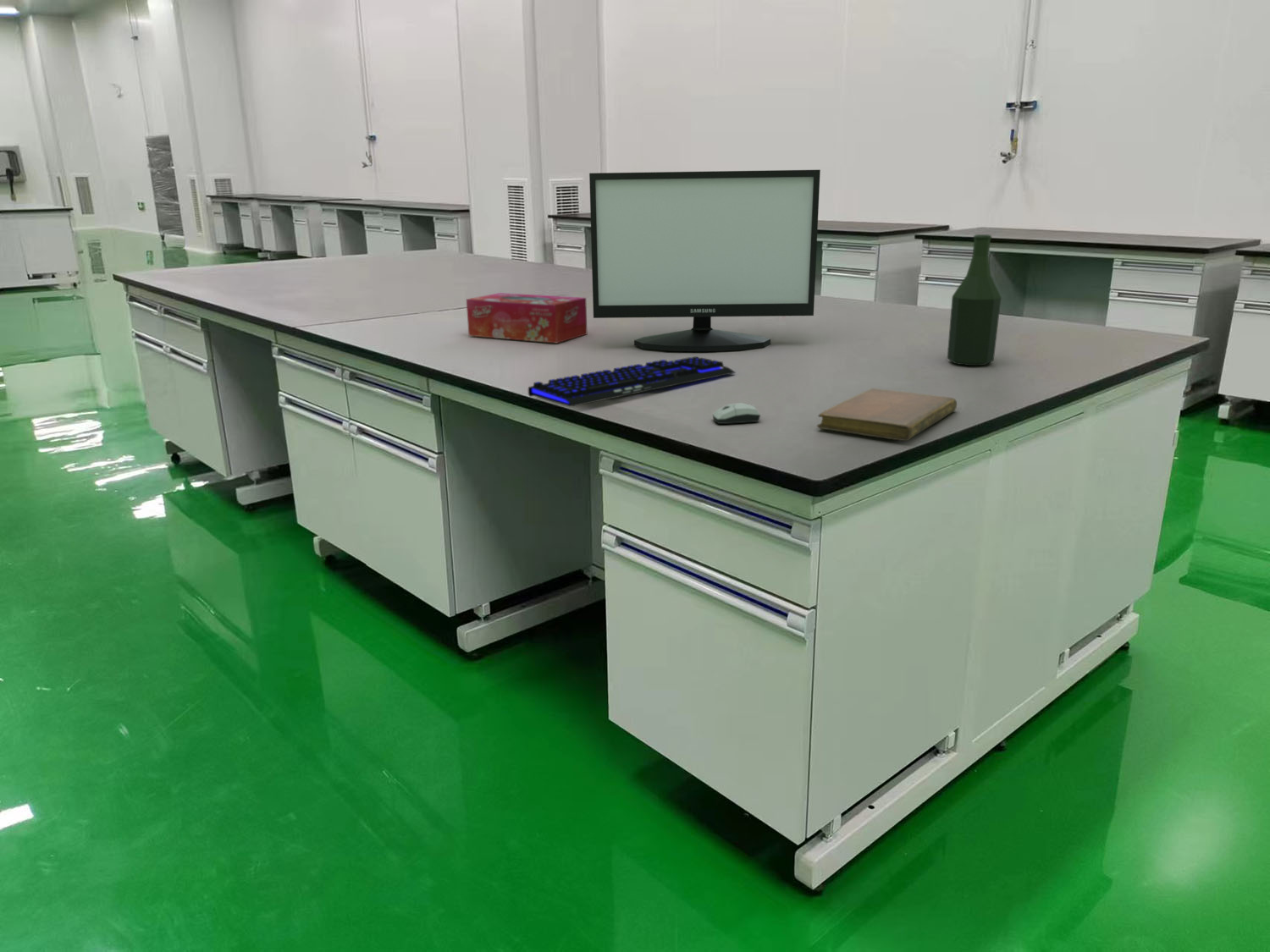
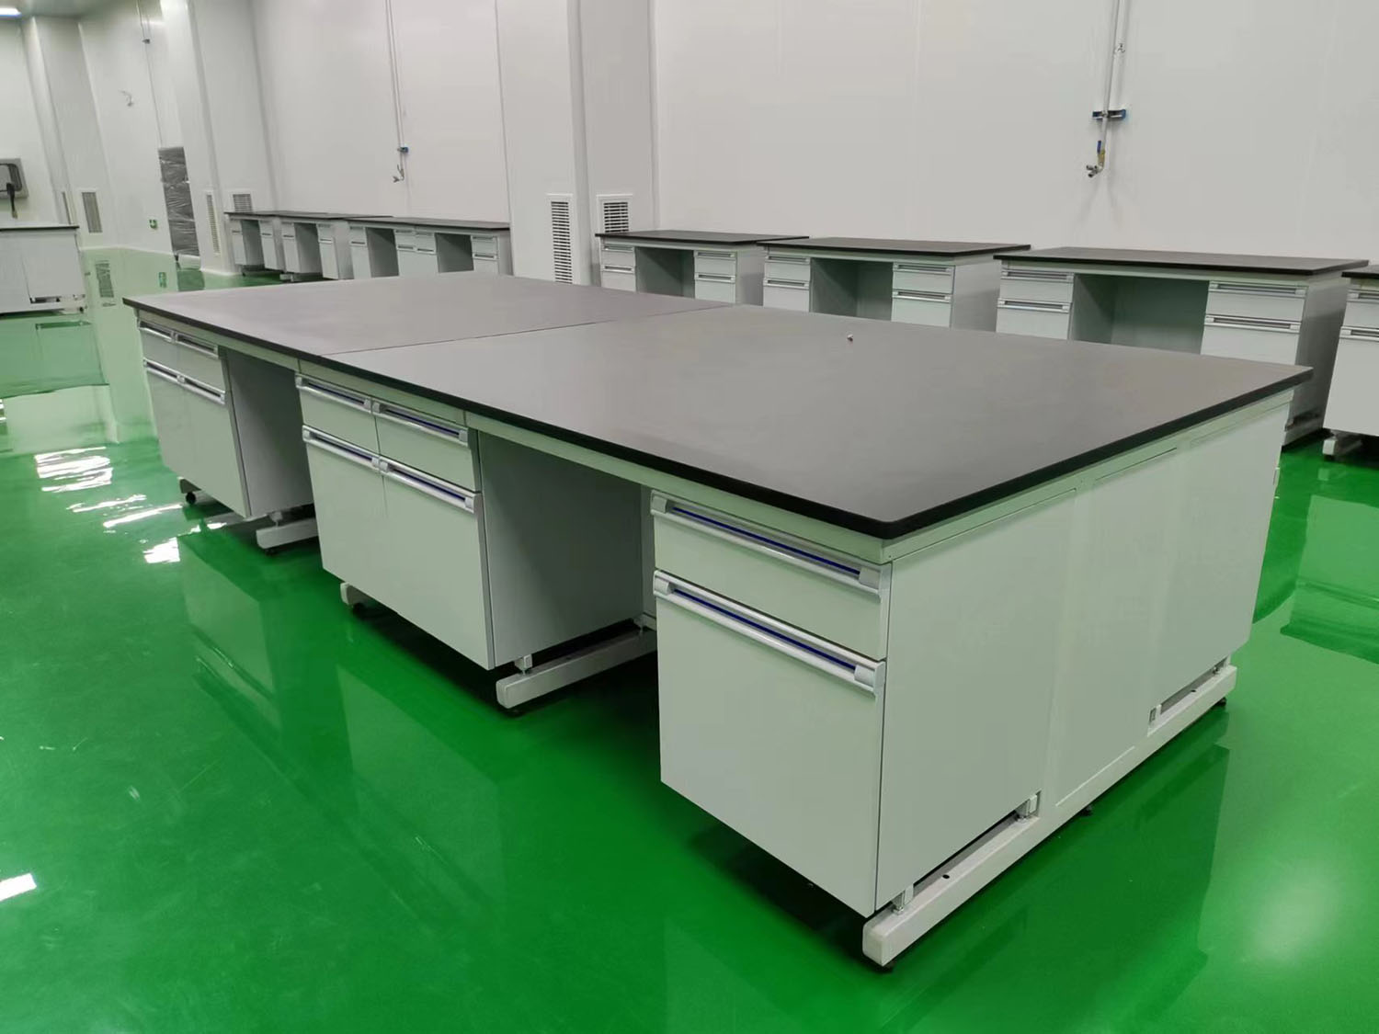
- bottle (975, 300)
- keyboard (636, 378)
- tissue box (527, 316)
- monitor (703, 260)
- notebook (889, 412)
- computer mouse (736, 412)
